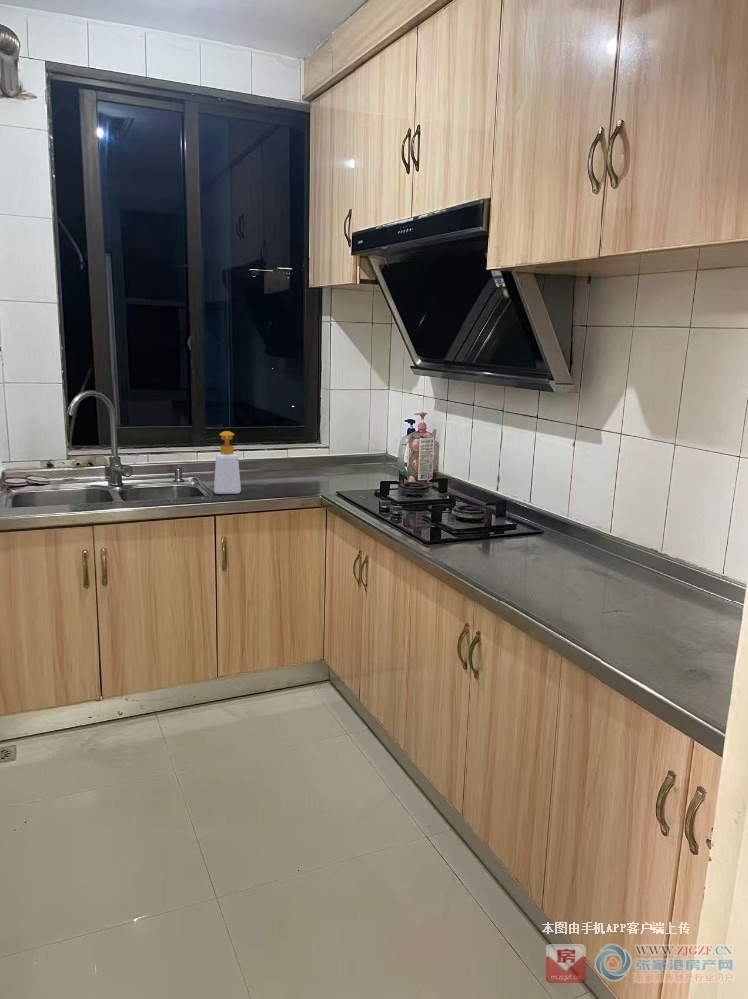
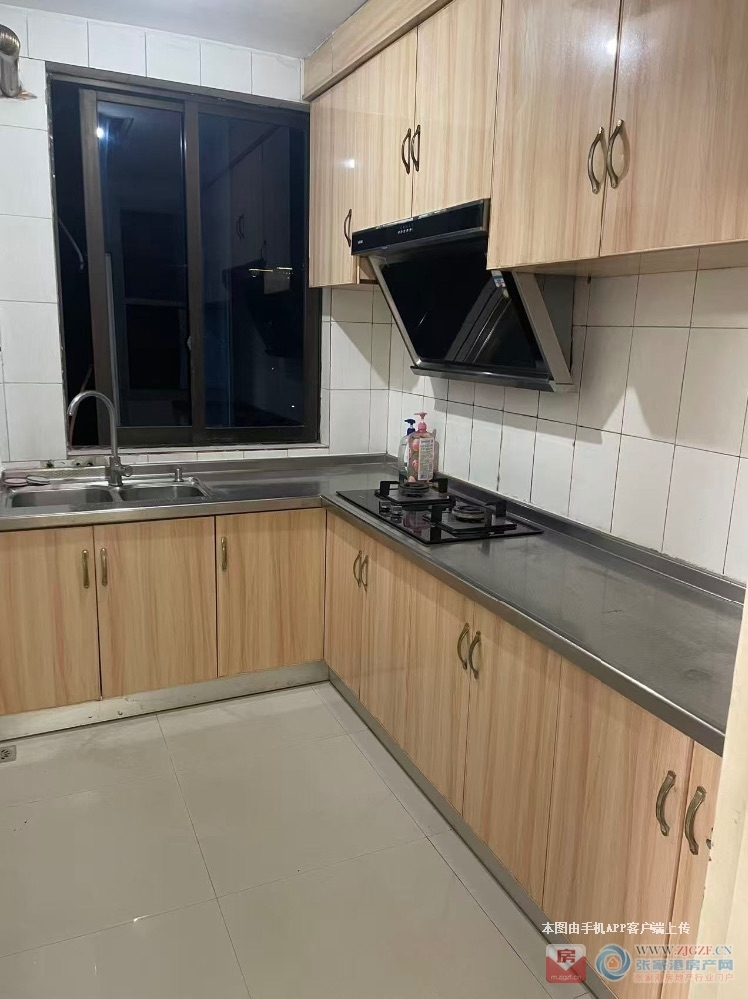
- soap bottle (227, 462)
